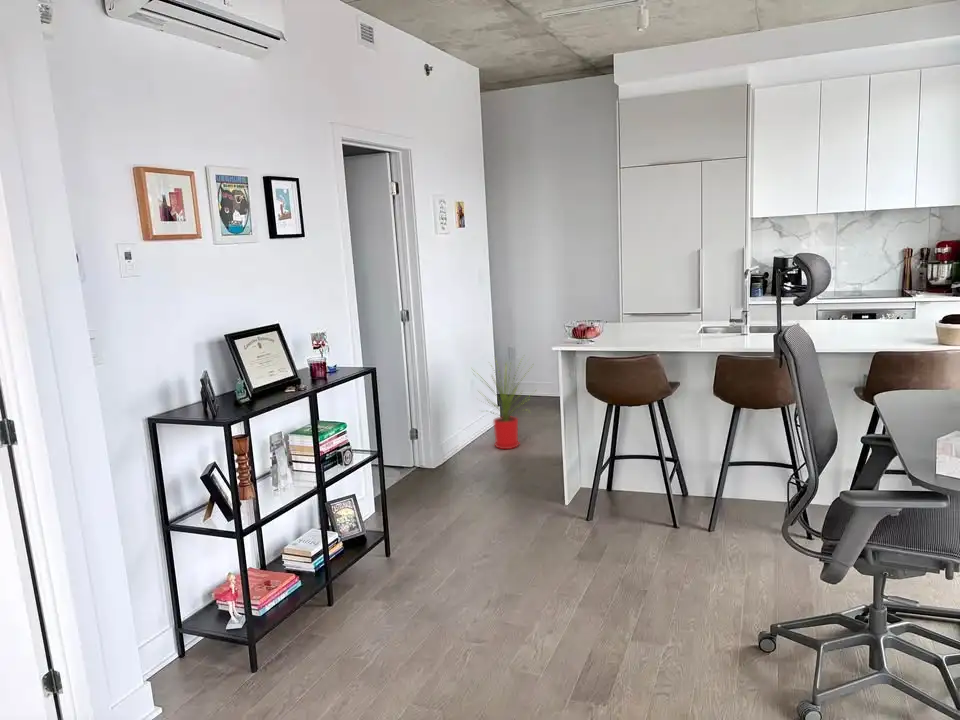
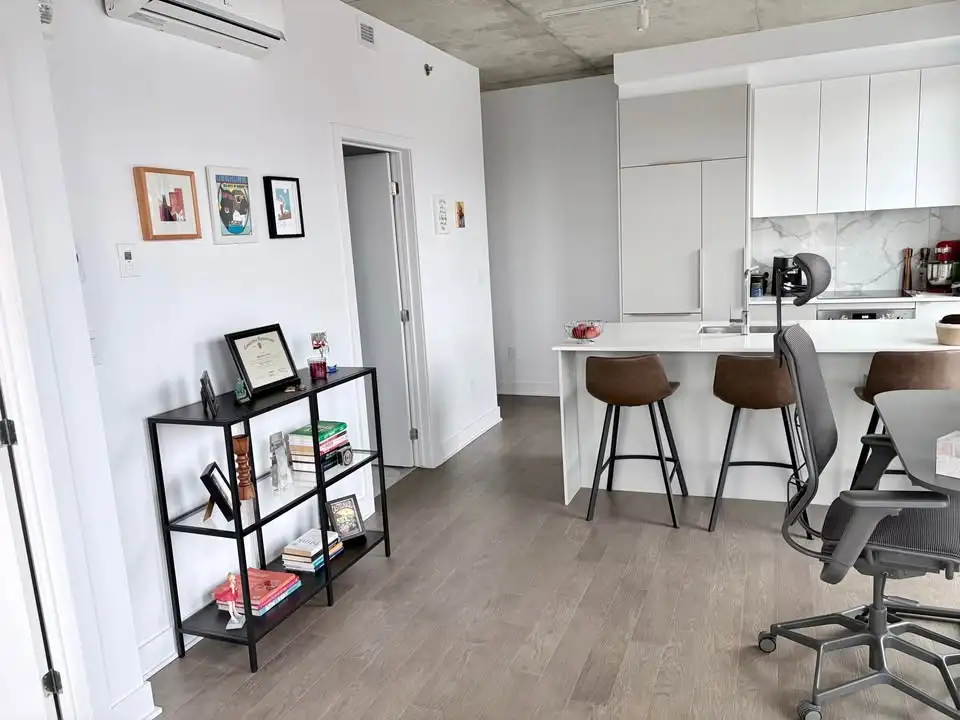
- house plant (503, 402)
